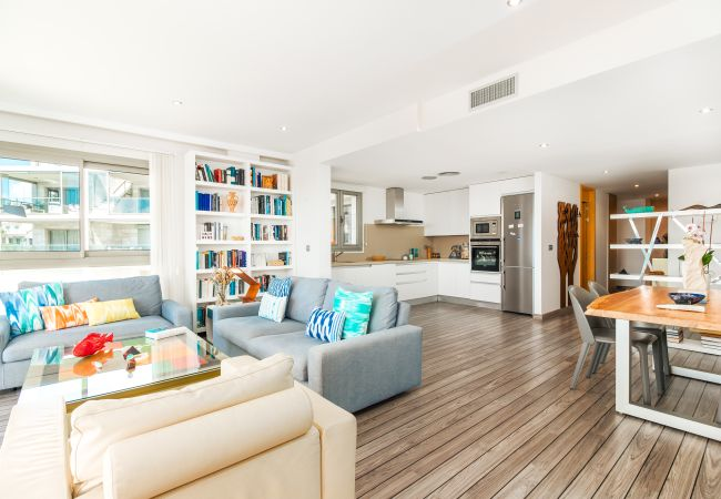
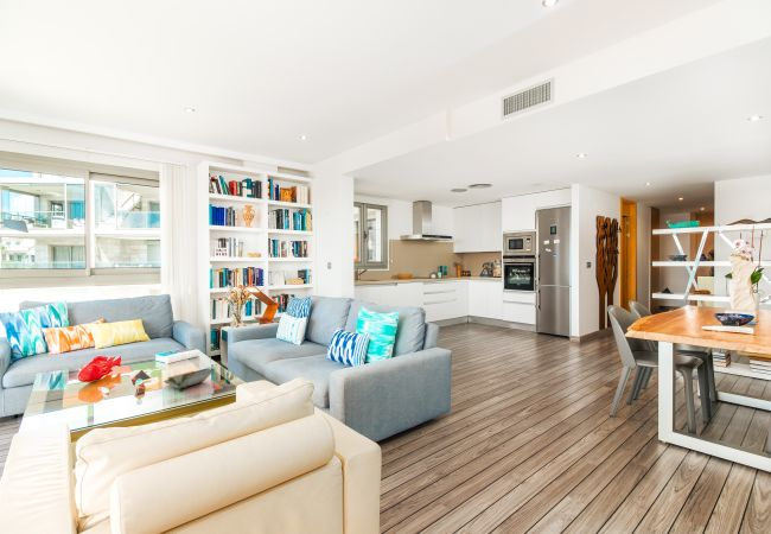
+ book (189, 376)
